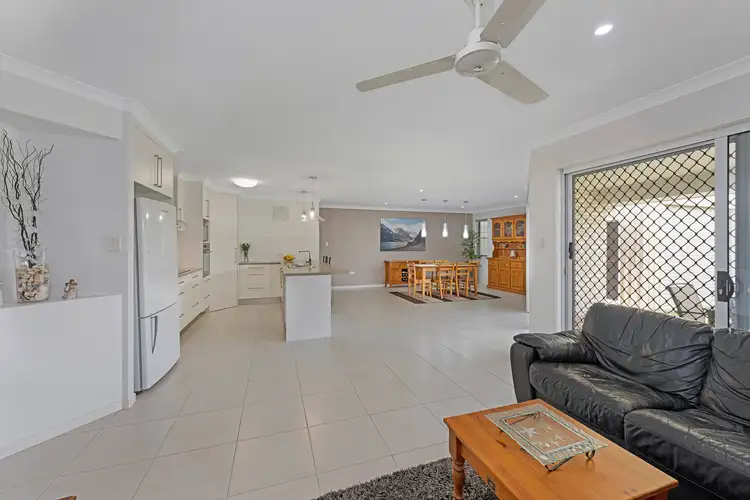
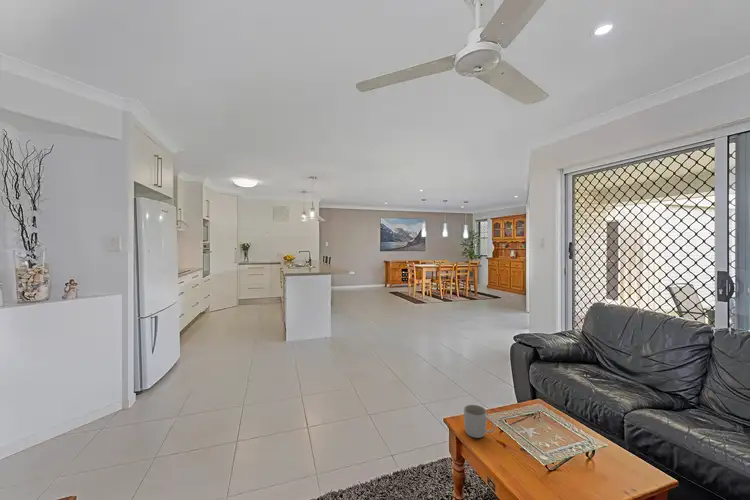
+ mug (479, 422)
